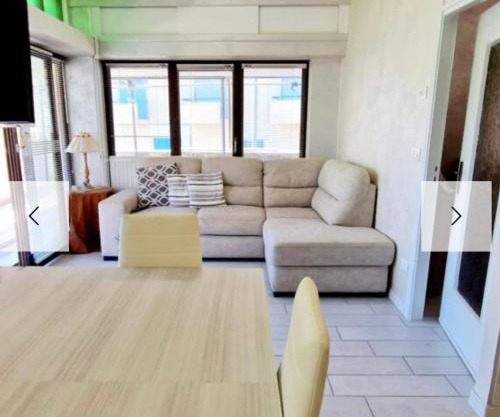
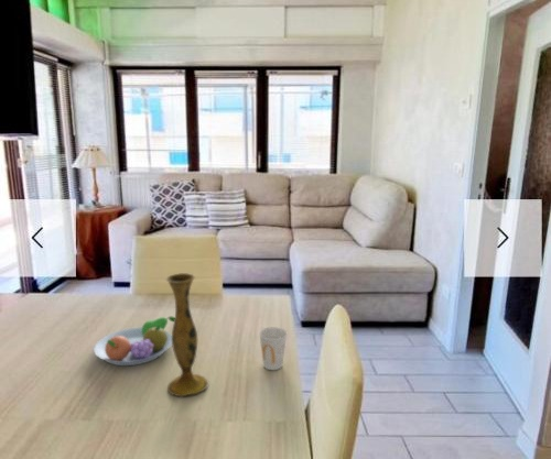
+ vase (186, 332)
+ cup (272, 349)
+ fruit bowl (137, 336)
